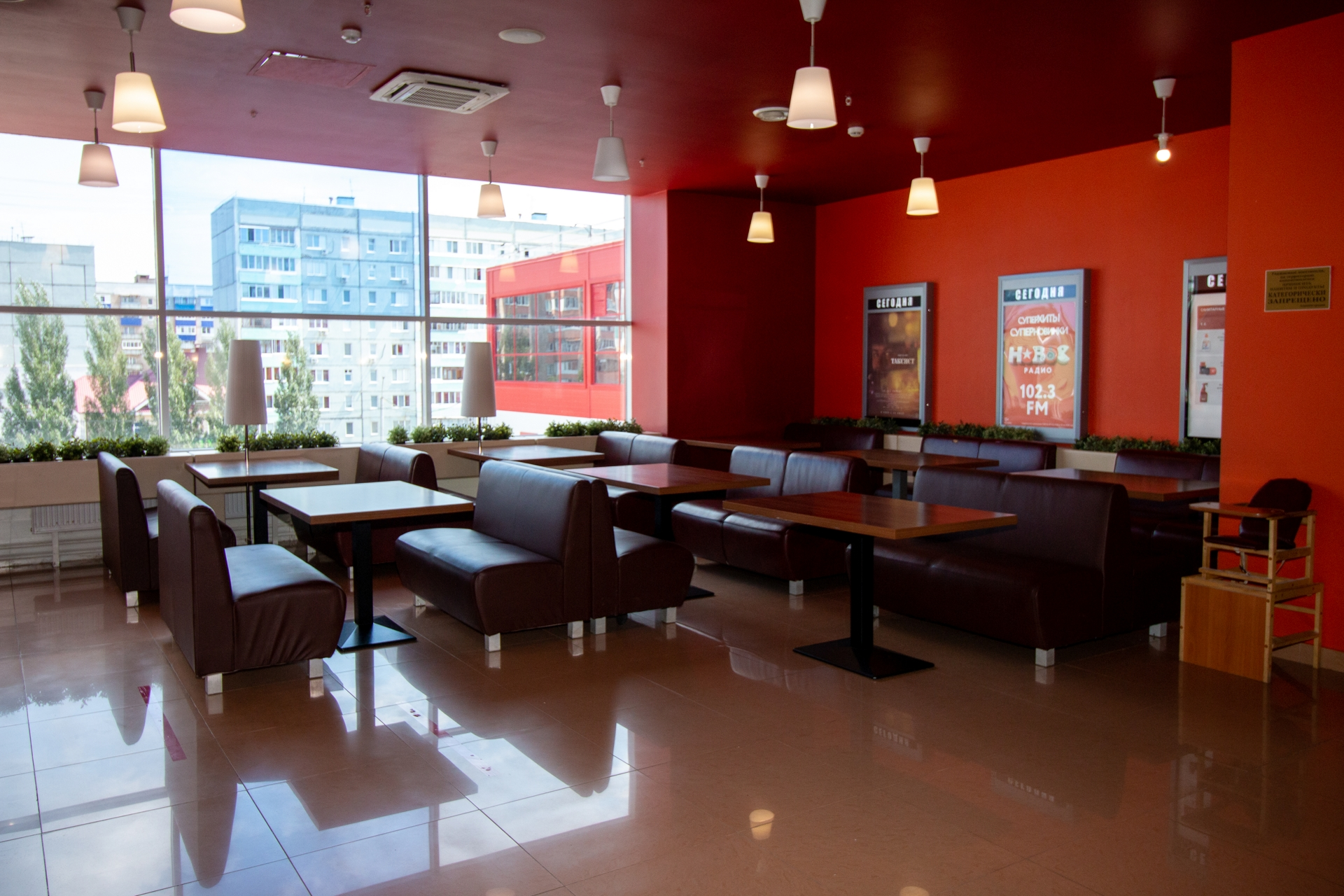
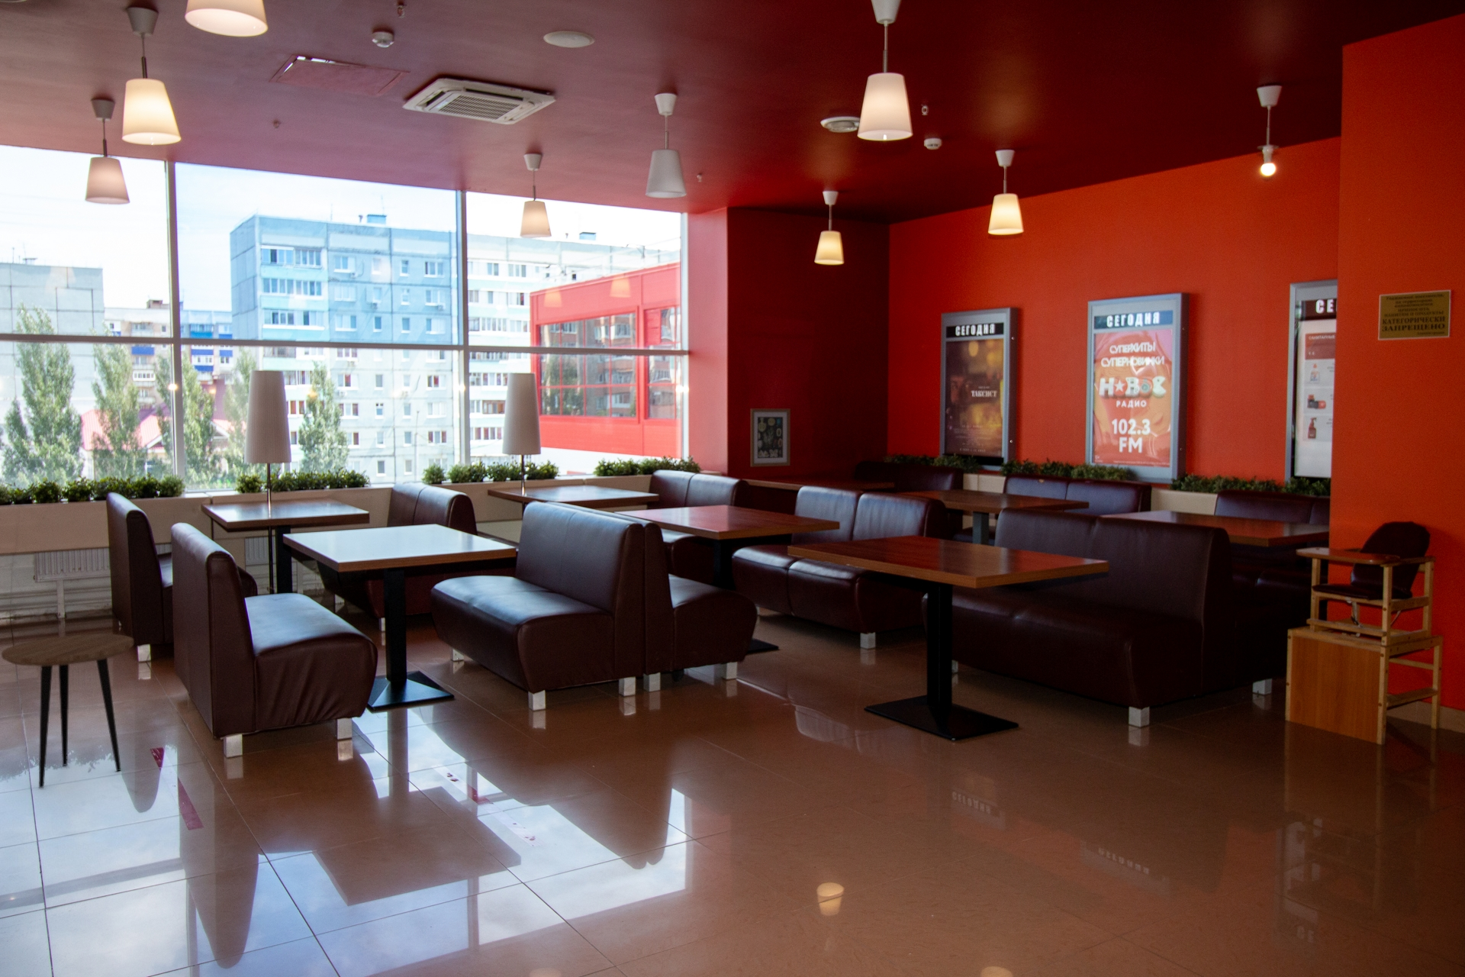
+ side table (68, 709)
+ wall art (770, 437)
